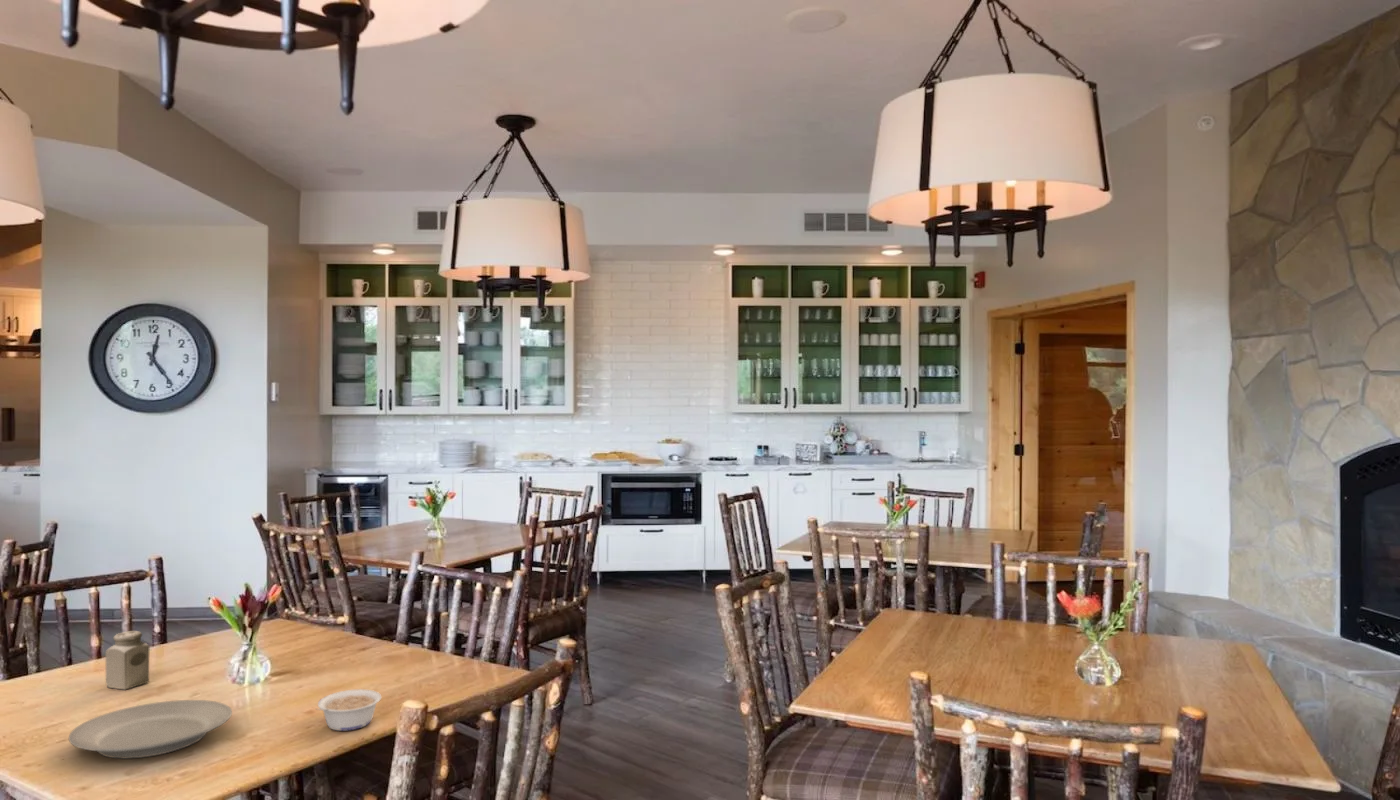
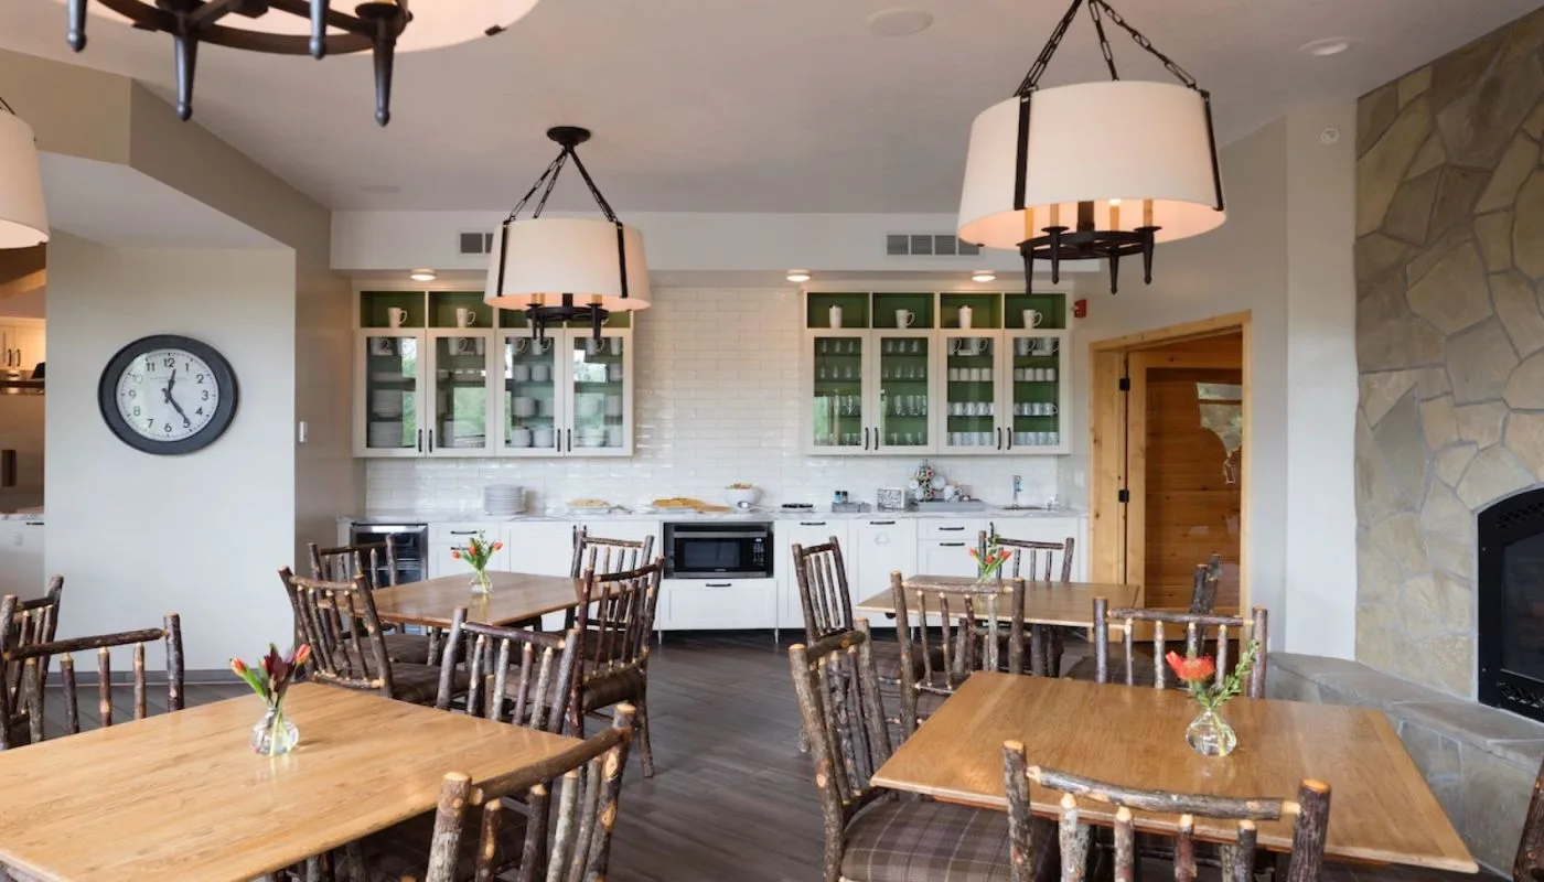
- plate (153, 731)
- salt shaker (127, 658)
- legume (349, 709)
